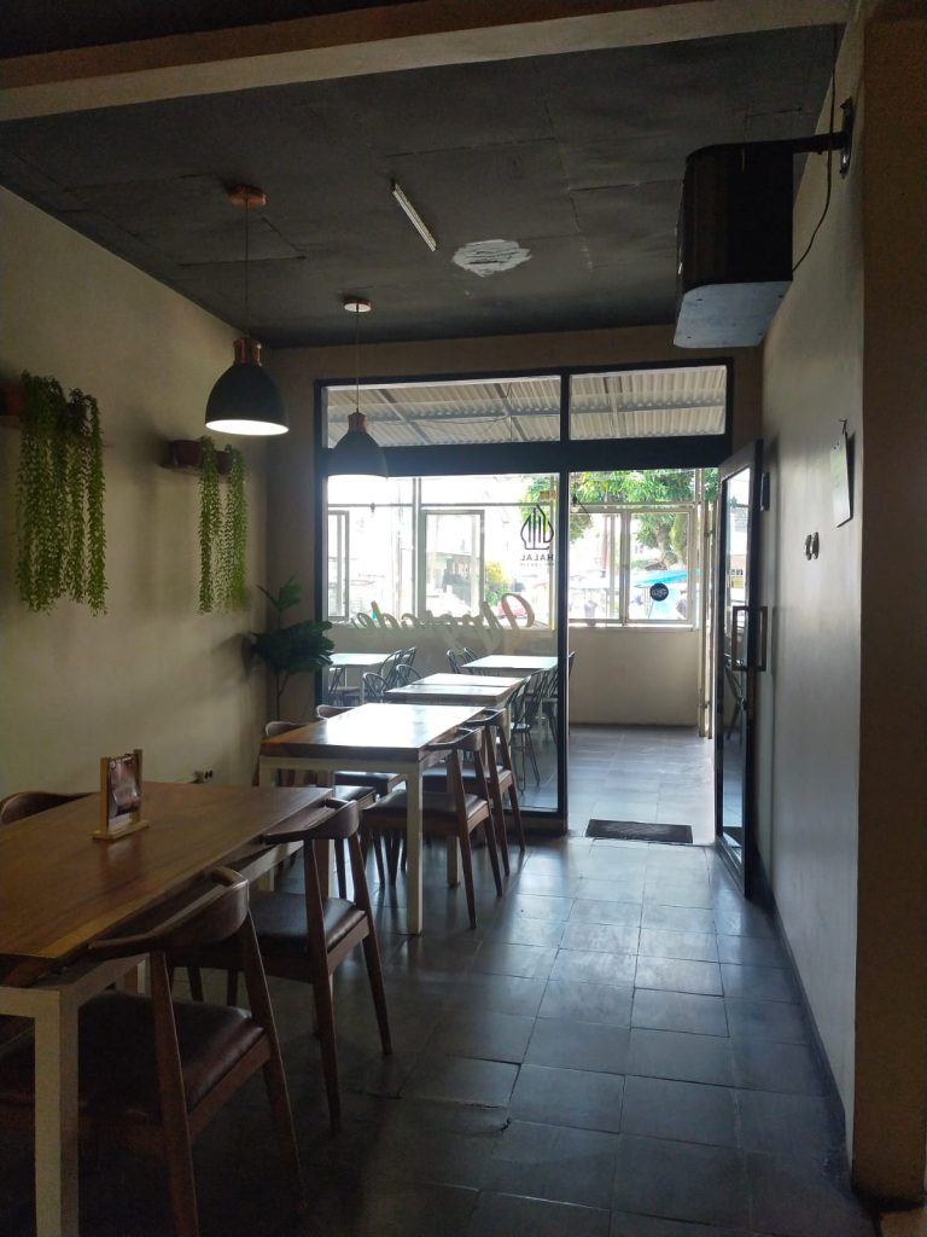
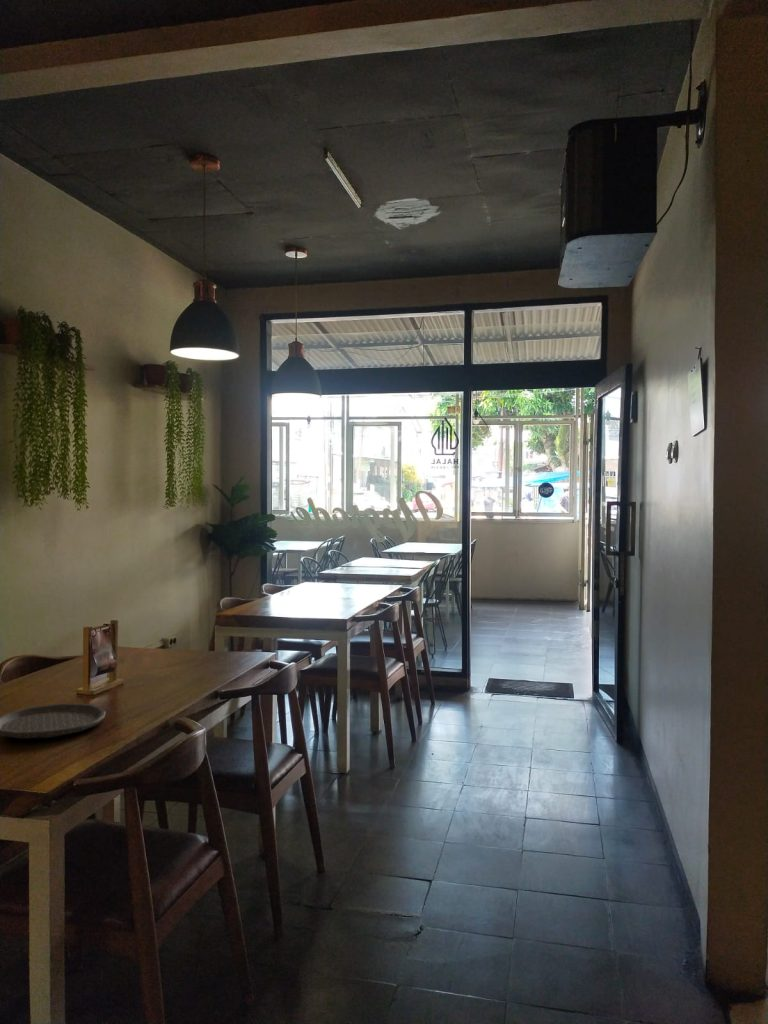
+ plate (49, 721)
